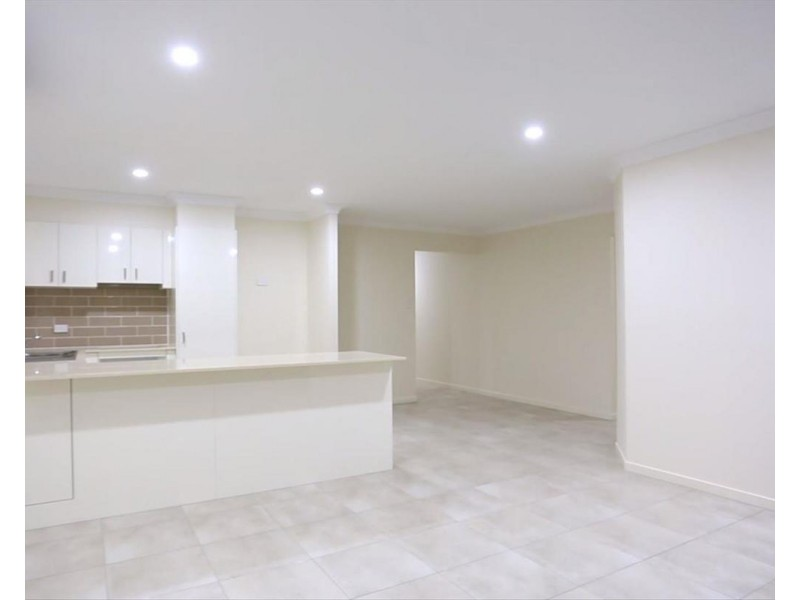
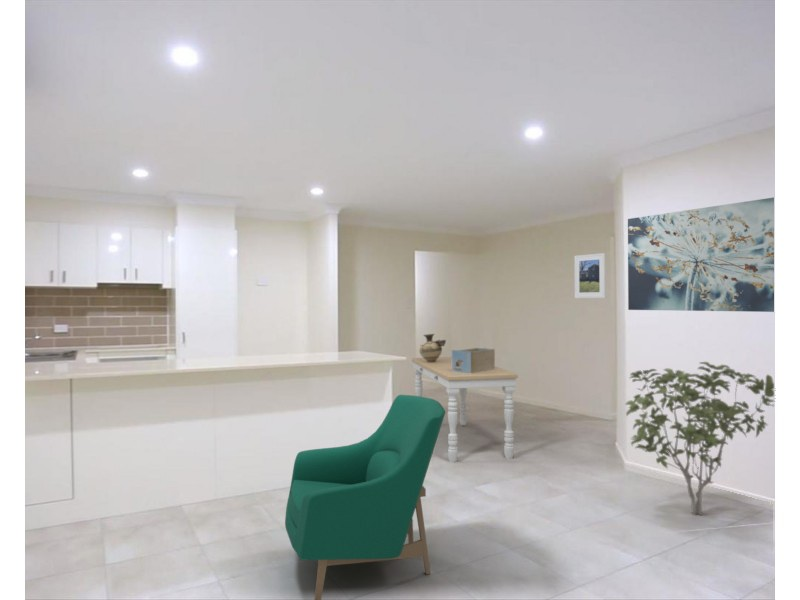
+ armchair (364, 485)
+ shrub (699, 438)
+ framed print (589, 276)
+ dining table (456, 402)
+ wall art (697, 259)
+ decorative box (473, 359)
+ ceramic jug (432, 347)
